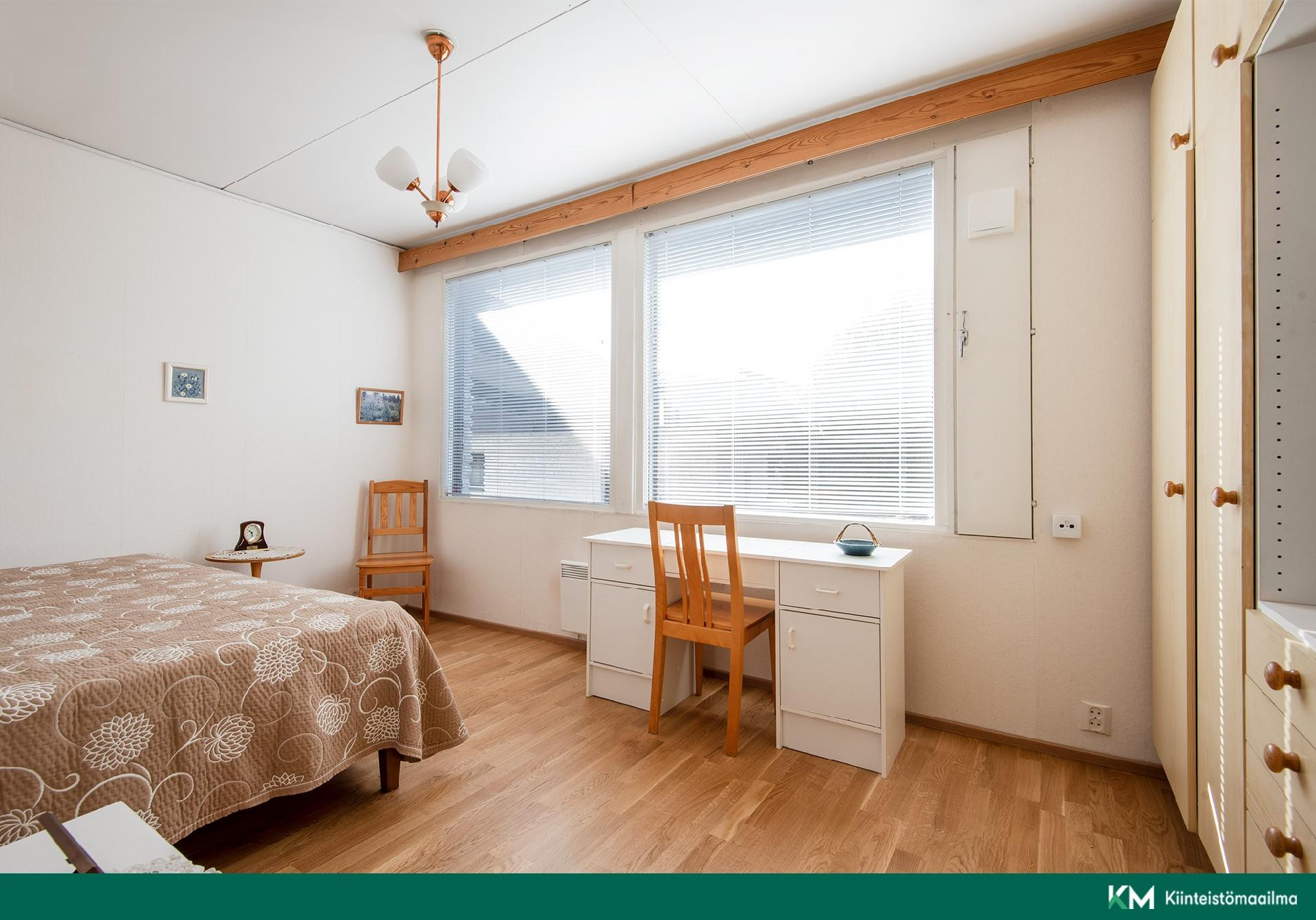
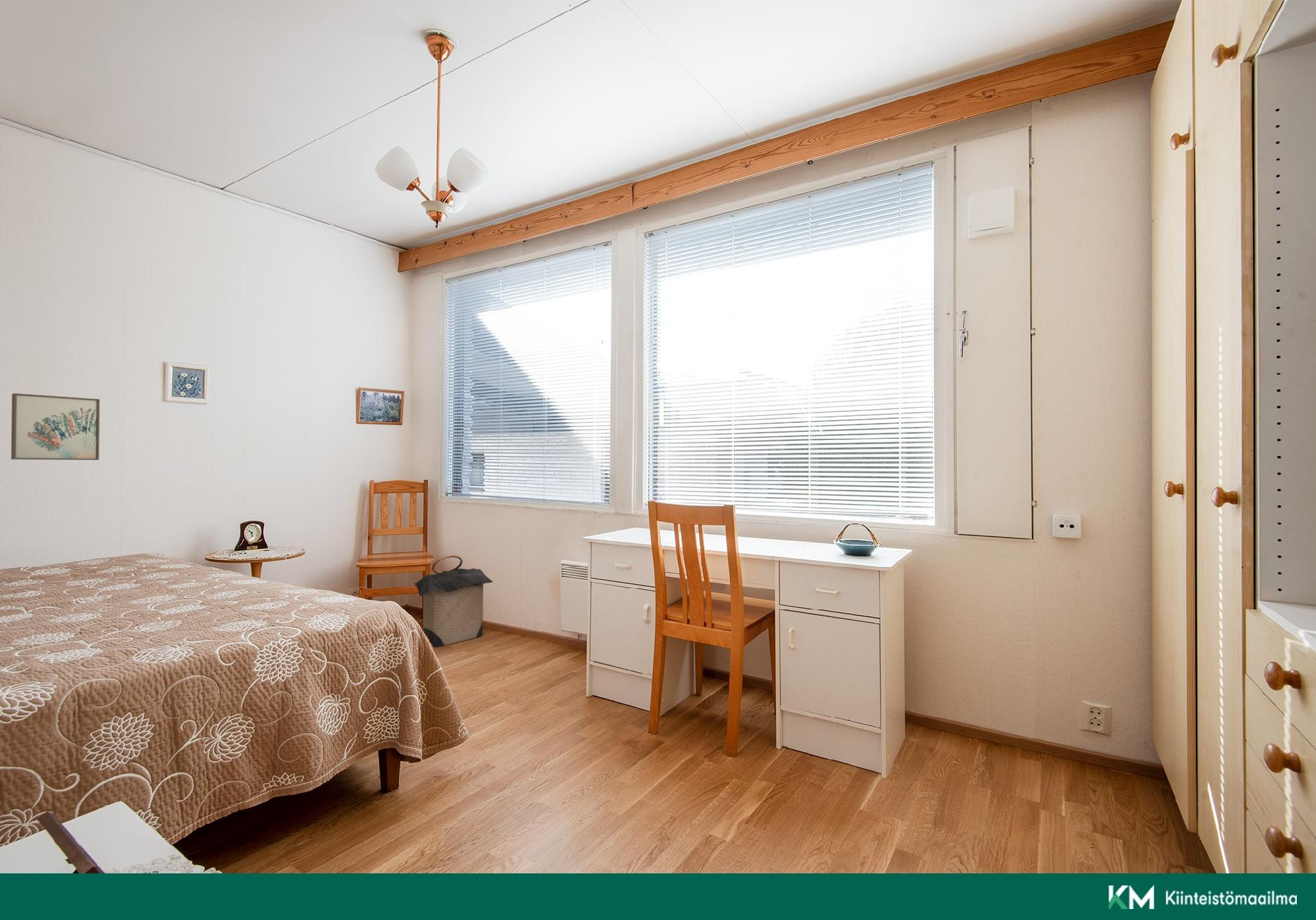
+ wall art (57, 428)
+ laundry hamper (454, 596)
